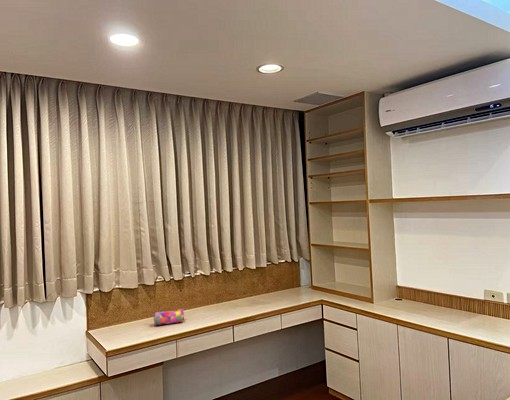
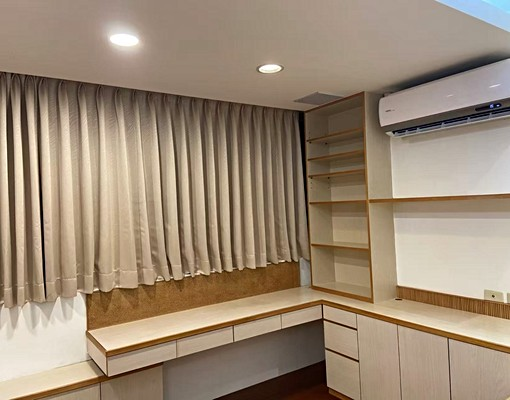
- pencil case (169, 316)
